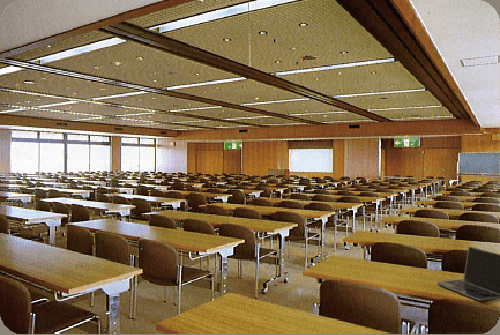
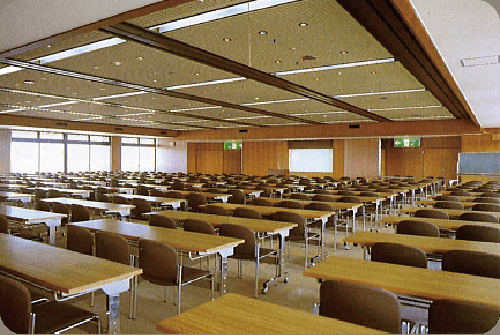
- laptop (473, 271)
